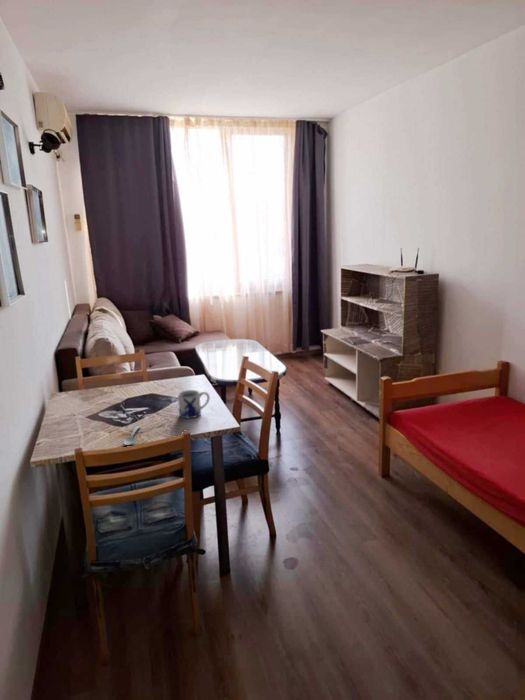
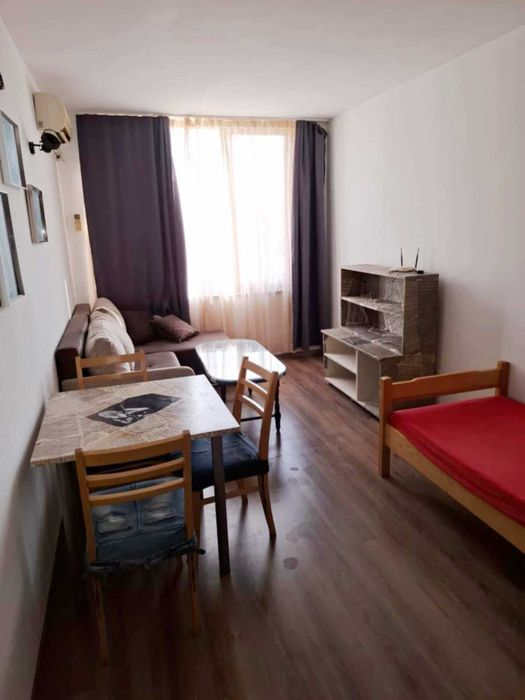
- mug (192, 403)
- spoon (133, 434)
